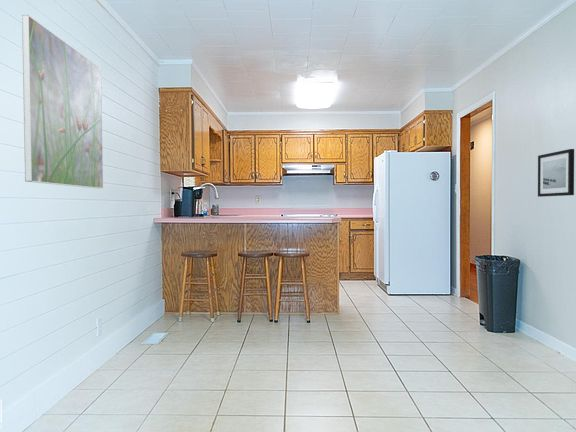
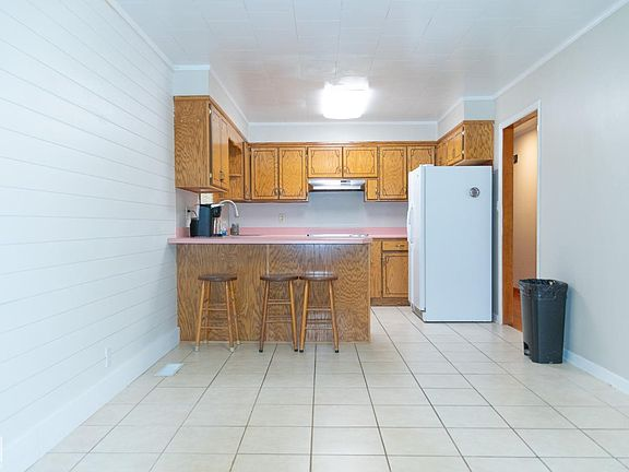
- wall art (554, 174)
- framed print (69, 116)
